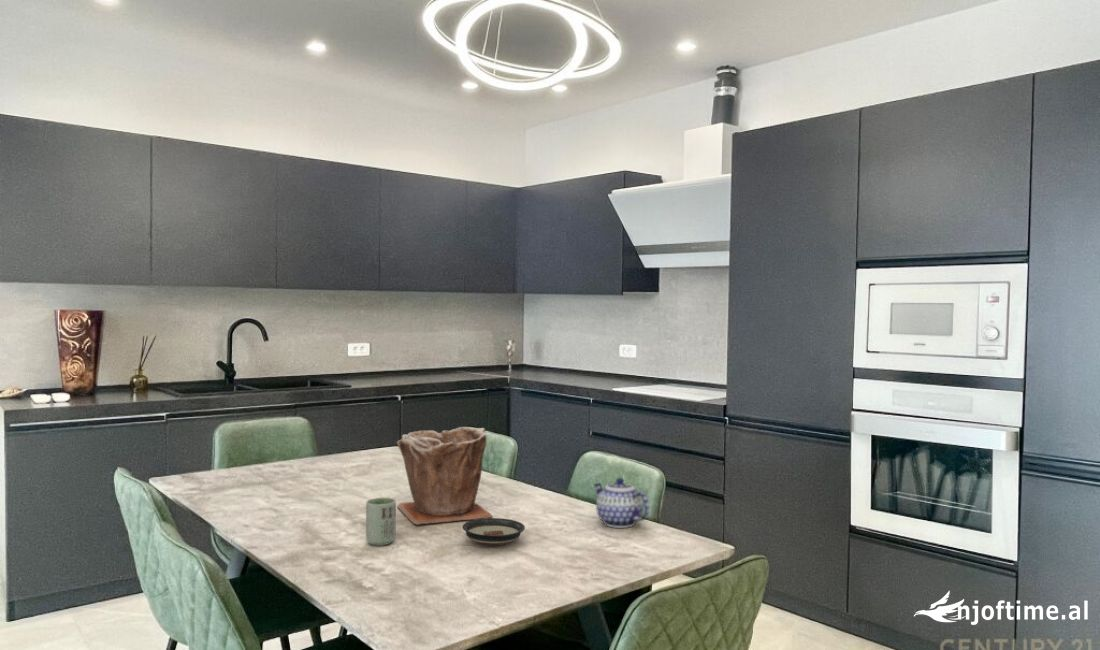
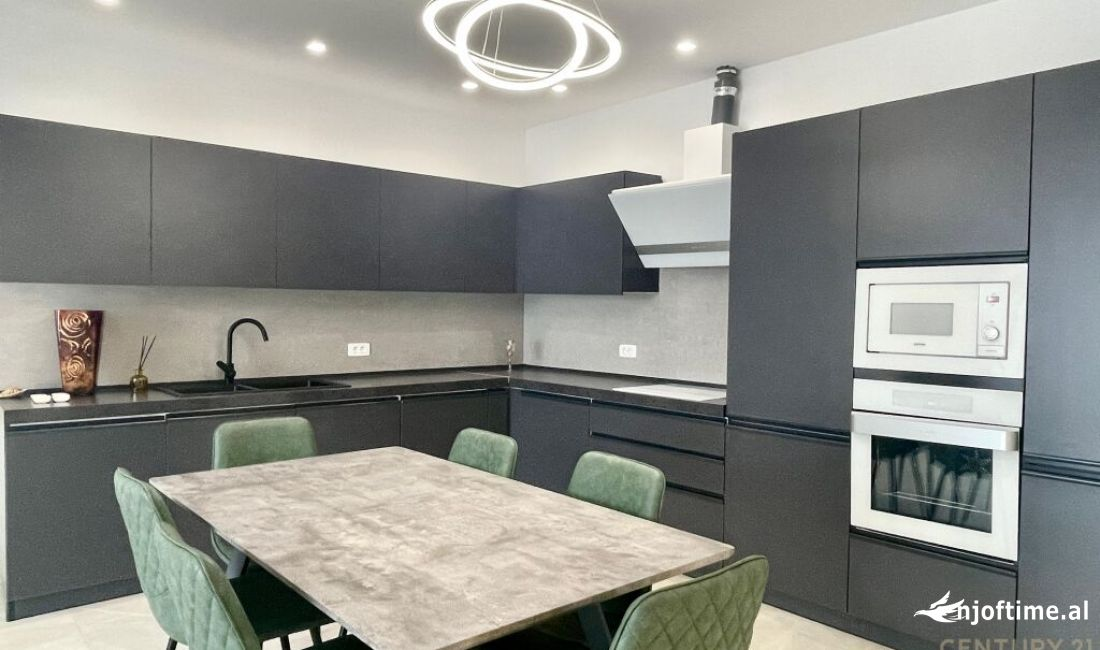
- teapot (620, 501)
- plant pot (444, 470)
- saucer (493, 533)
- cup (380, 521)
